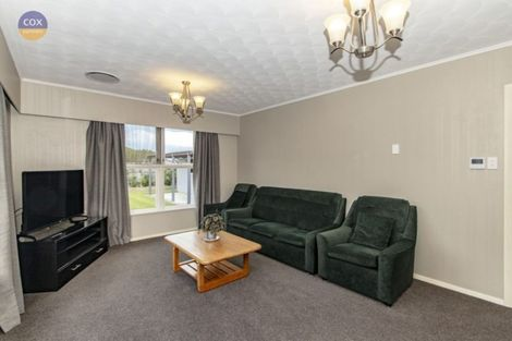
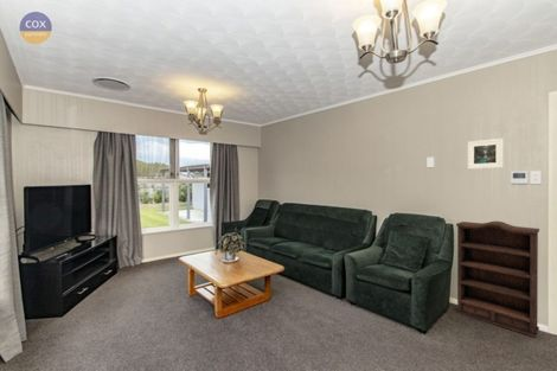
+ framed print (485, 154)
+ bookshelf (494, 270)
